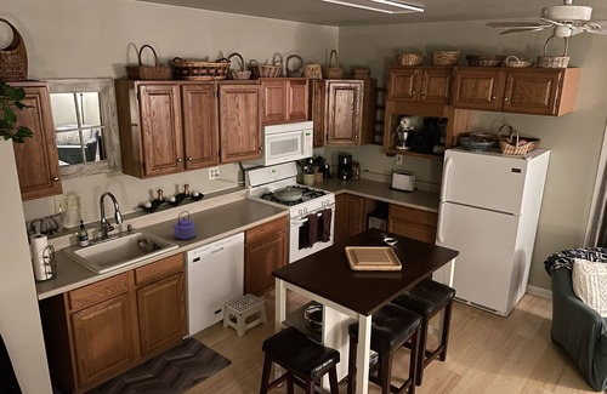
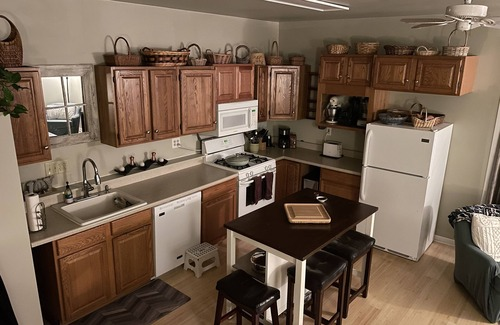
- kettle (181, 224)
